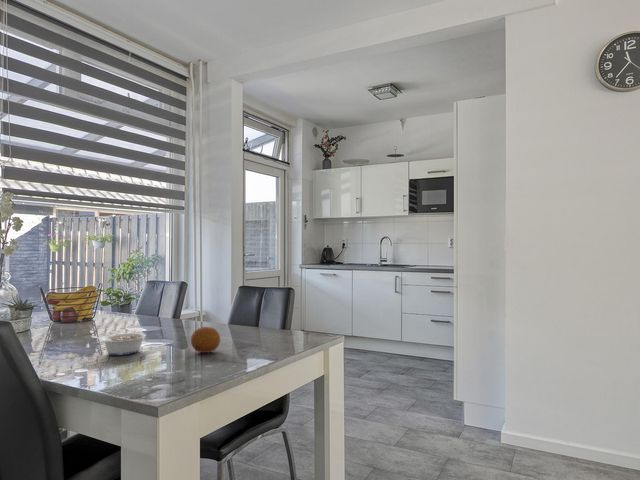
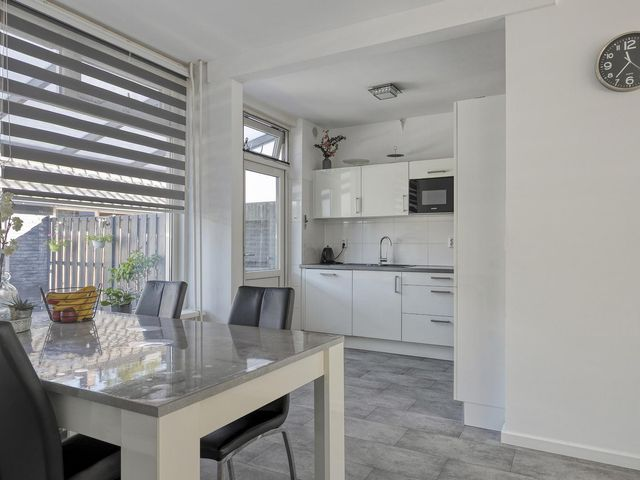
- fruit (205, 339)
- legume (122, 343)
